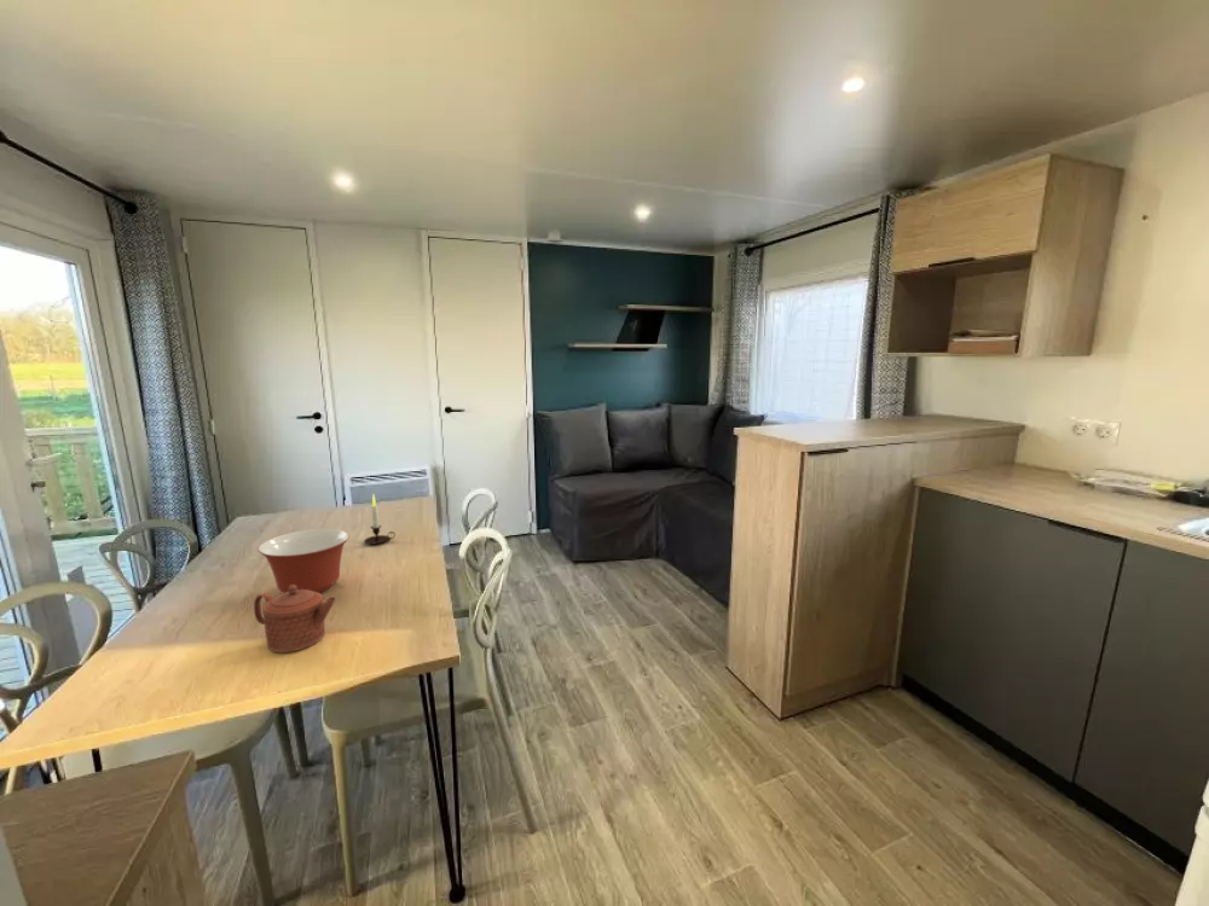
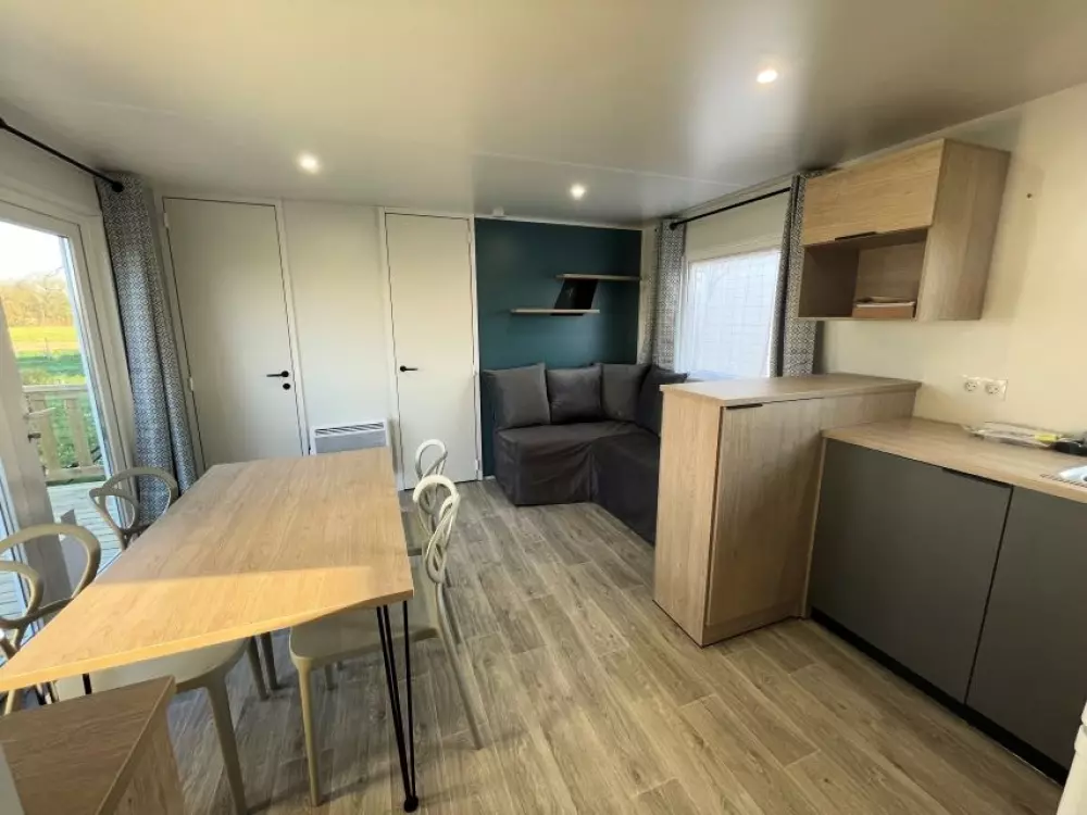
- teapot (295, 612)
- candle (377, 517)
- mixing bowl (307, 564)
